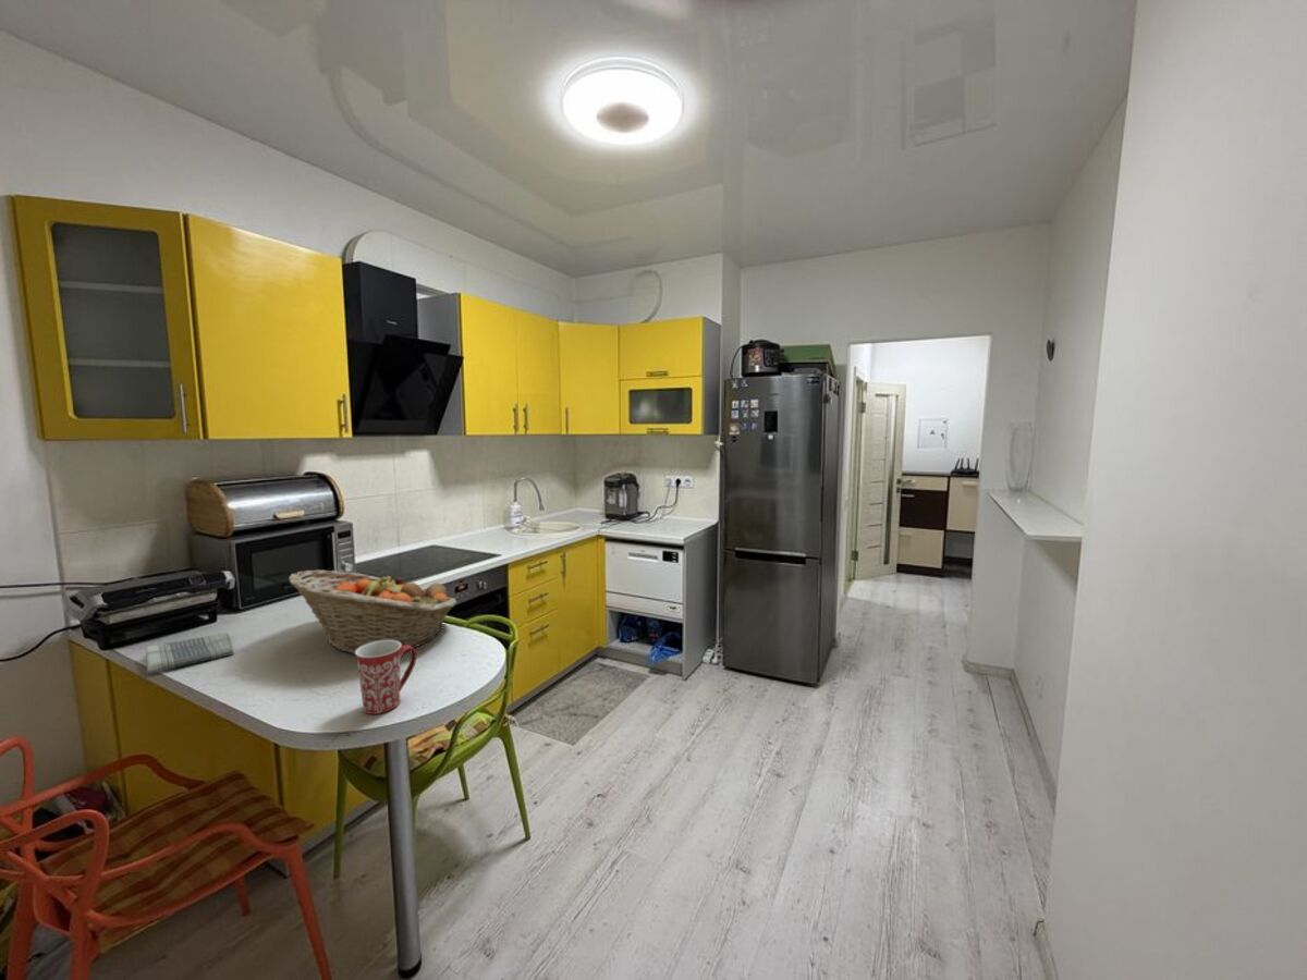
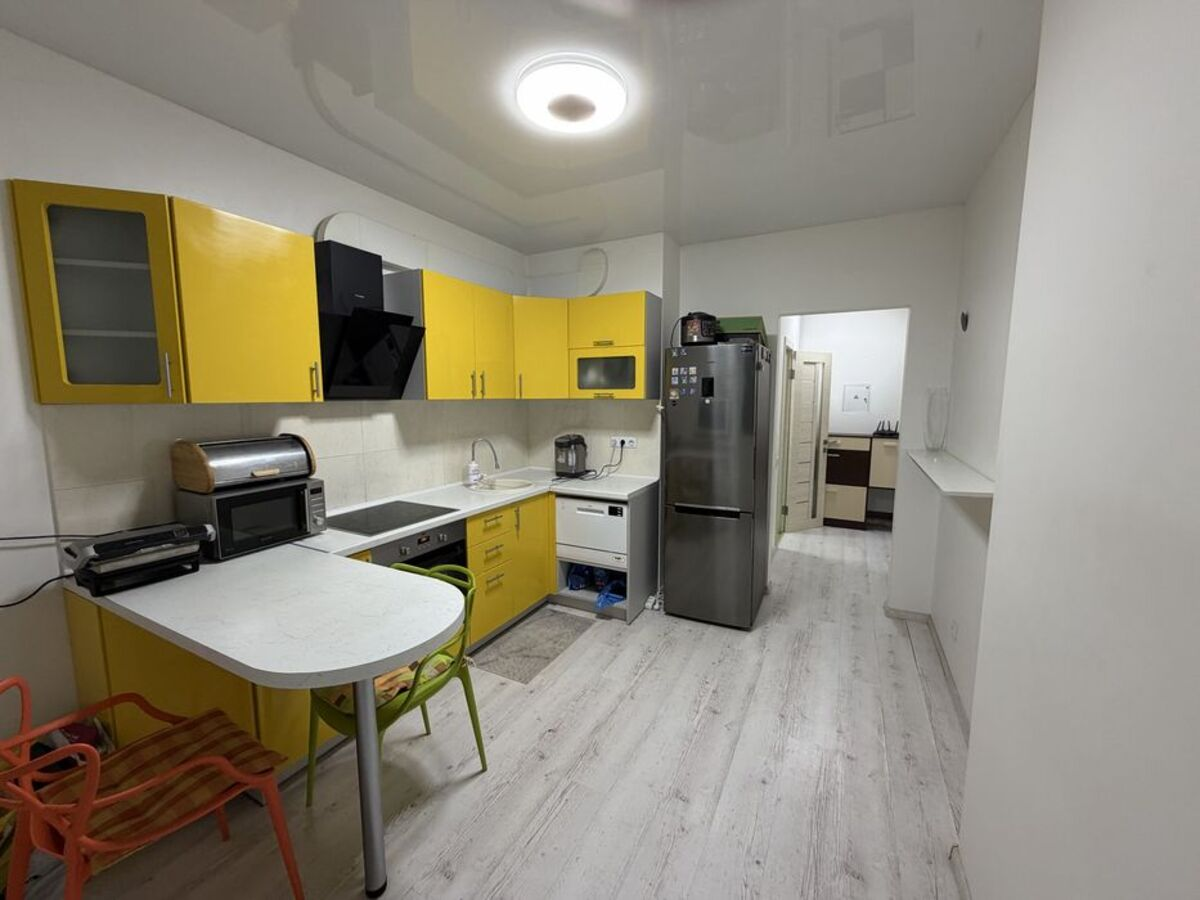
- fruit basket (376, 602)
- dish towel (191, 649)
- mug (388, 674)
